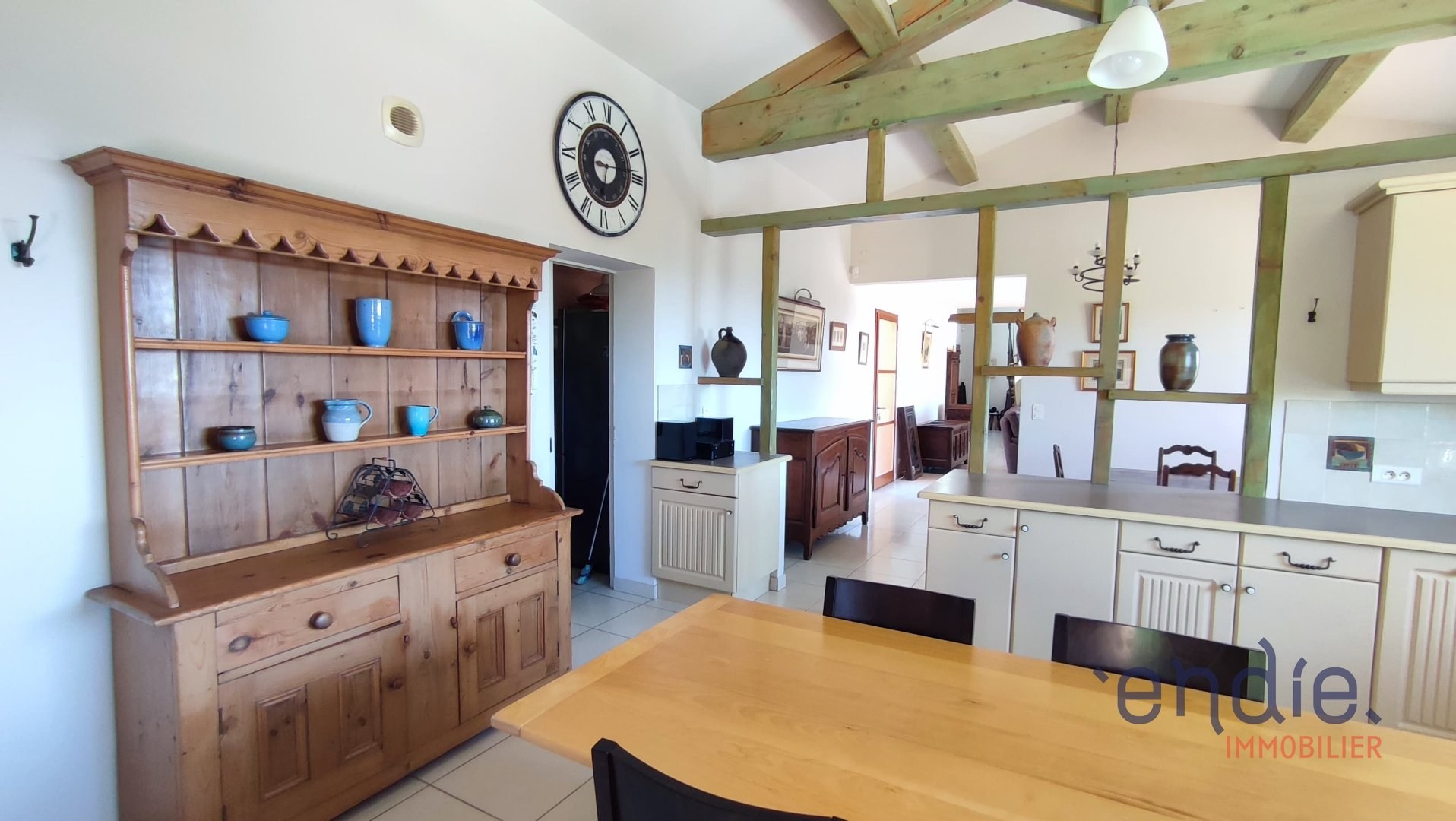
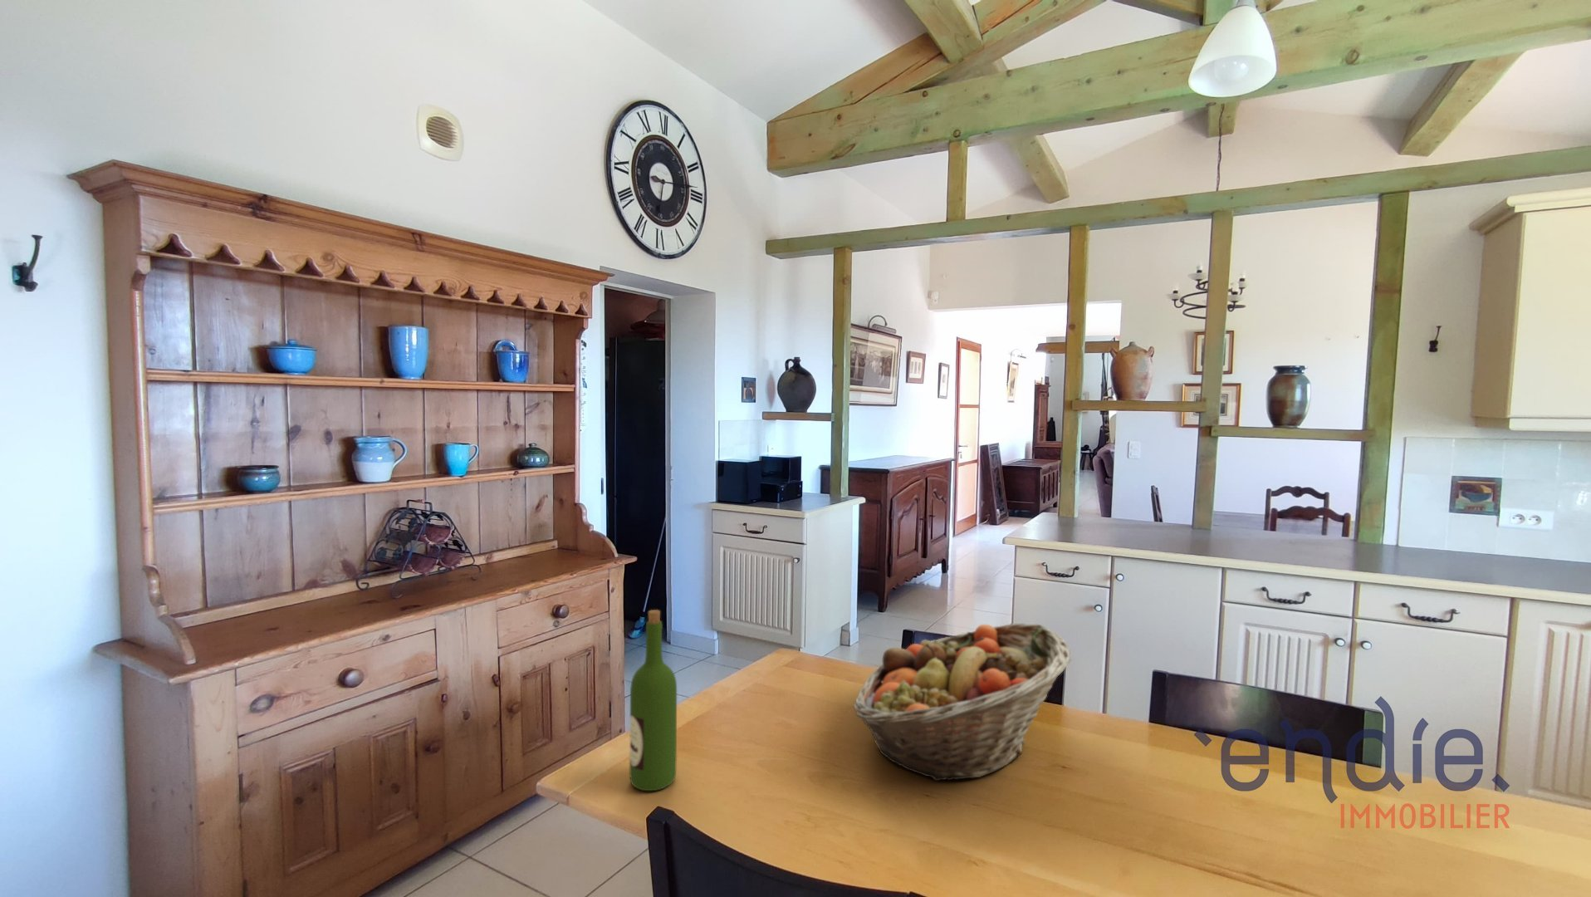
+ wine bottle (653, 696)
+ fruit basket (959, 687)
